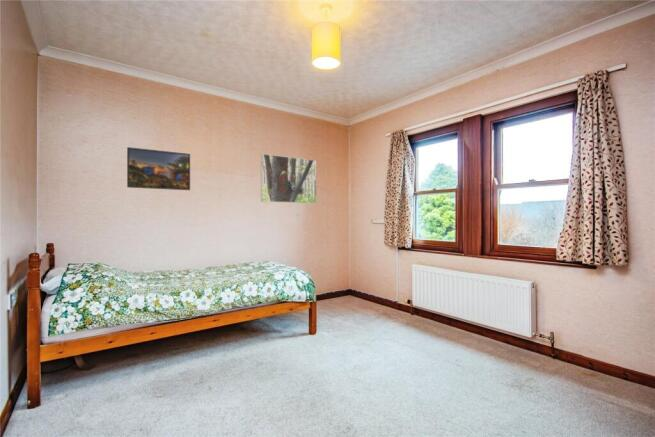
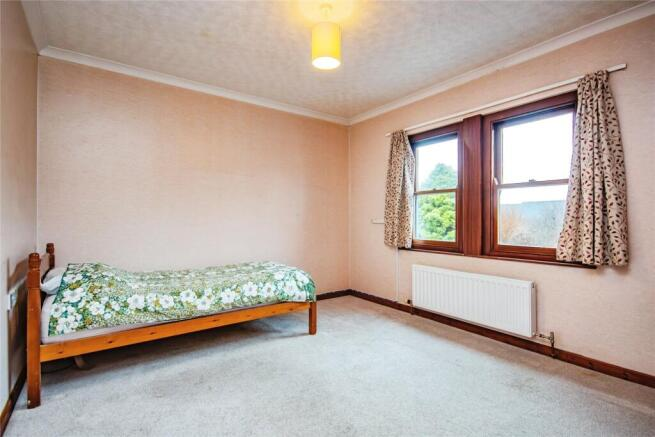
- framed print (290, 180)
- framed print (160, 169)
